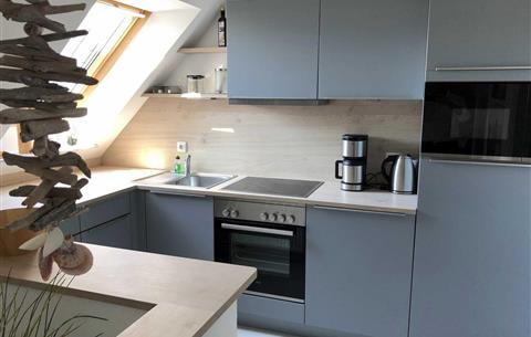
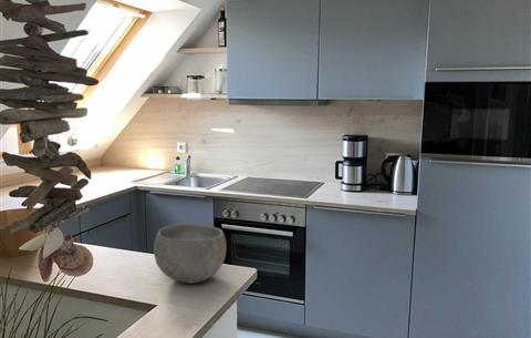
+ bowl (190, 255)
